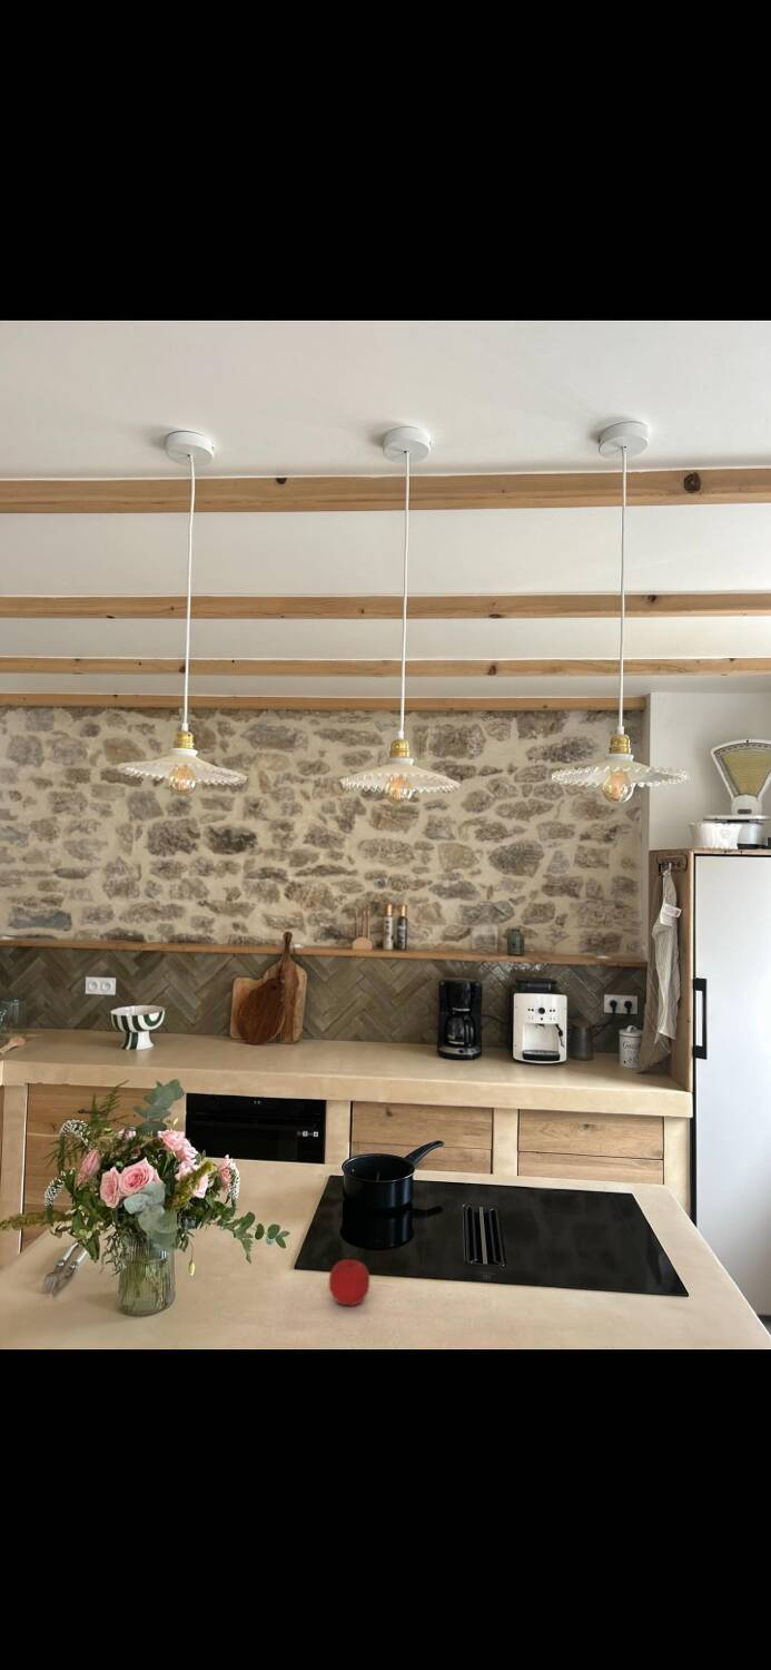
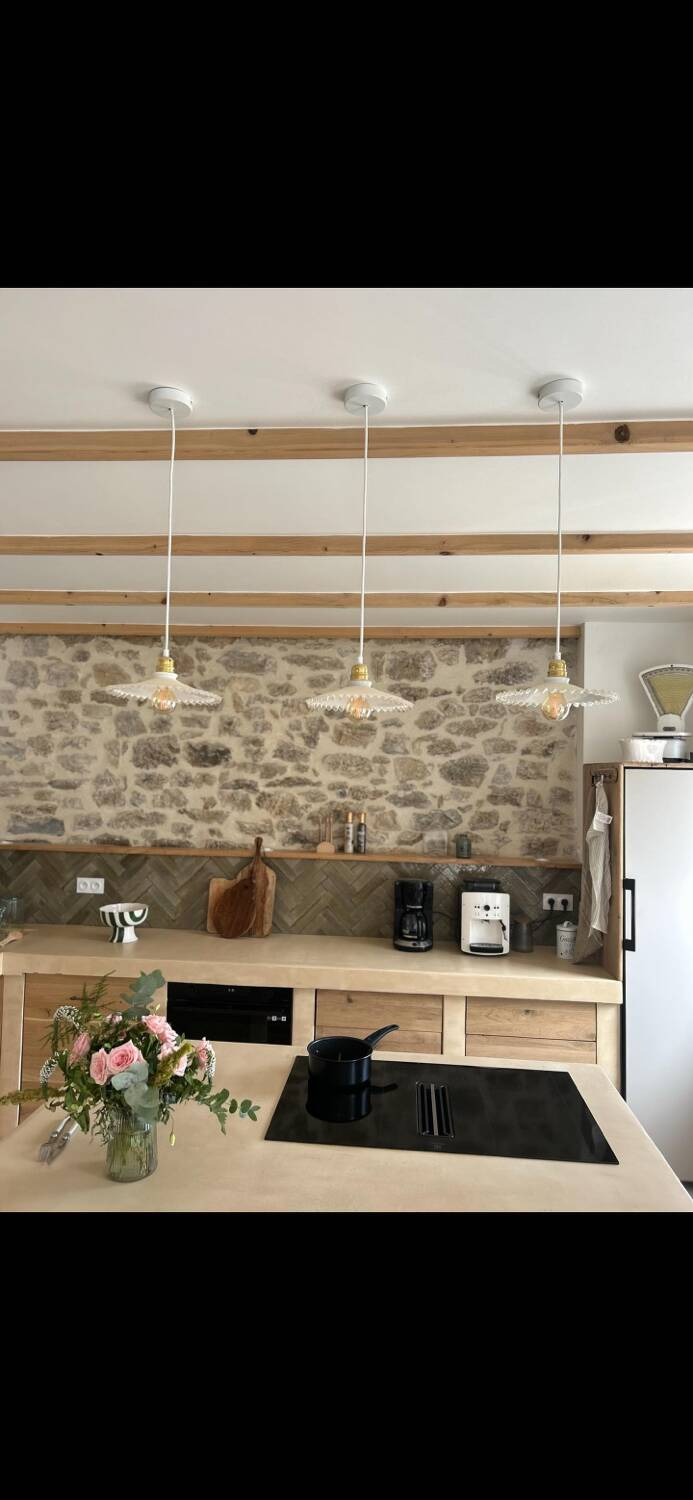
- apple (349, 1278)
